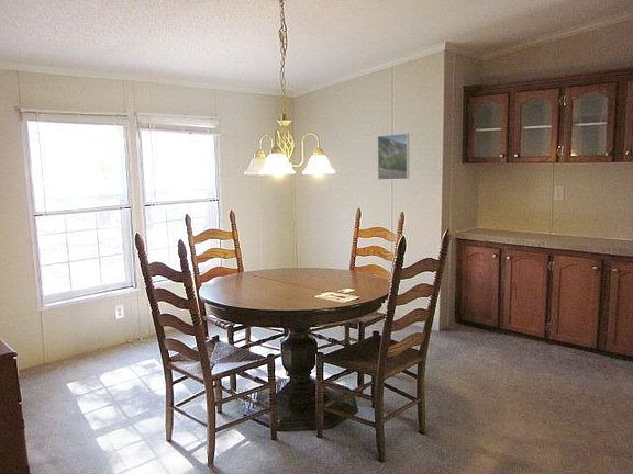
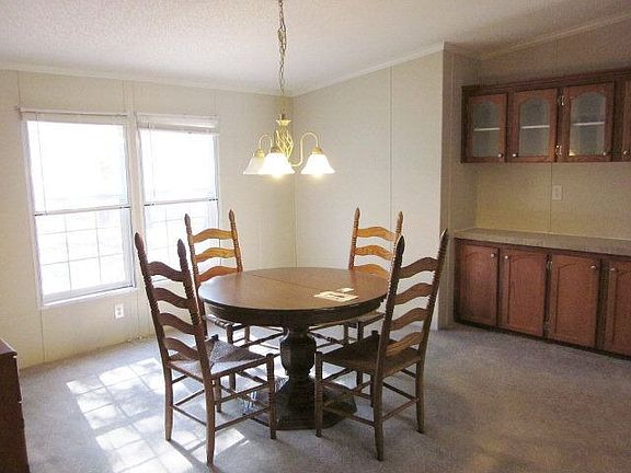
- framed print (392, 157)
